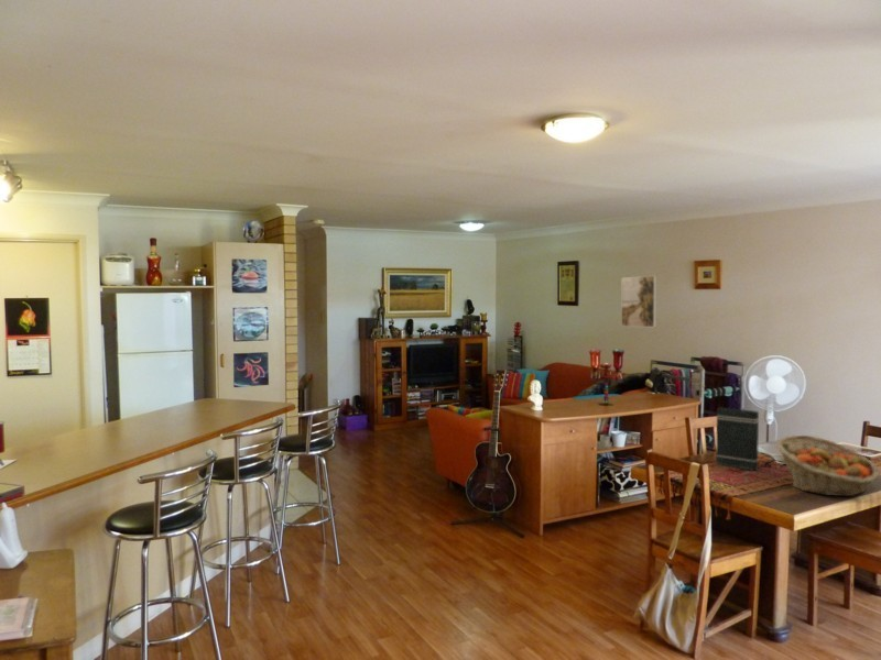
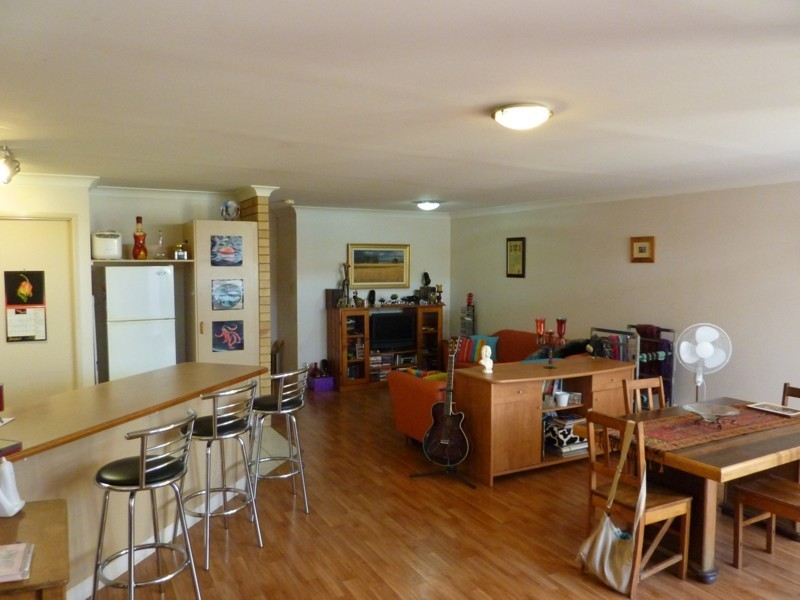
- book (737, 438)
- fruit basket (825, 464)
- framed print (638, 301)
